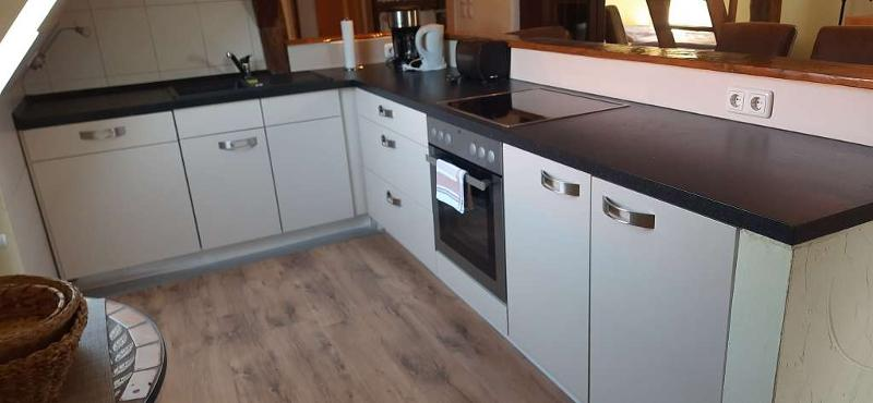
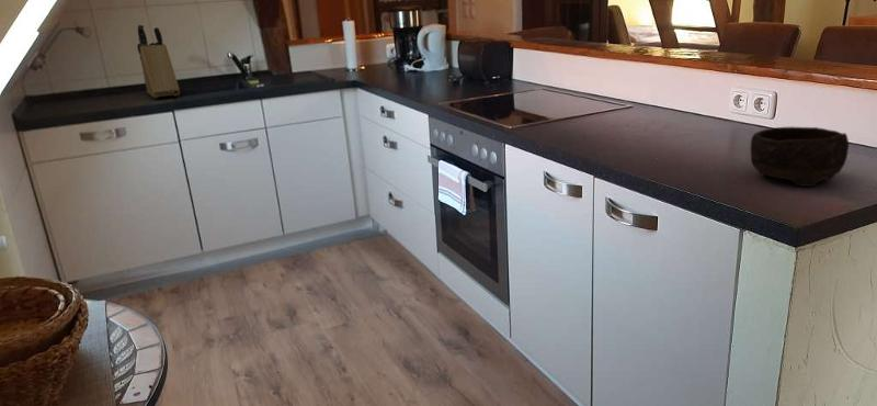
+ bowl (797, 154)
+ knife block (156, 59)
